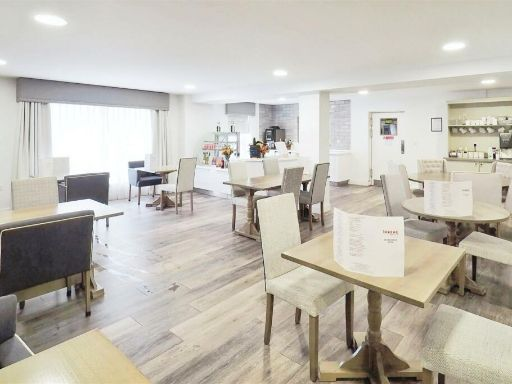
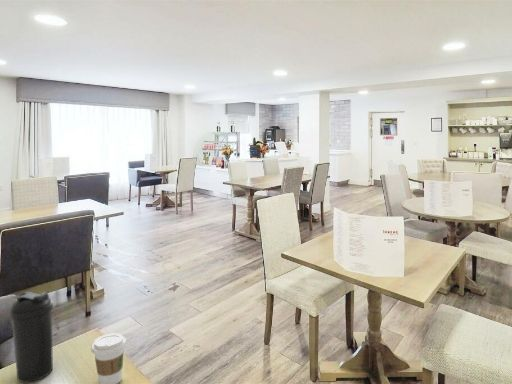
+ coffee cup (109, 359)
+ water bottle (33, 333)
